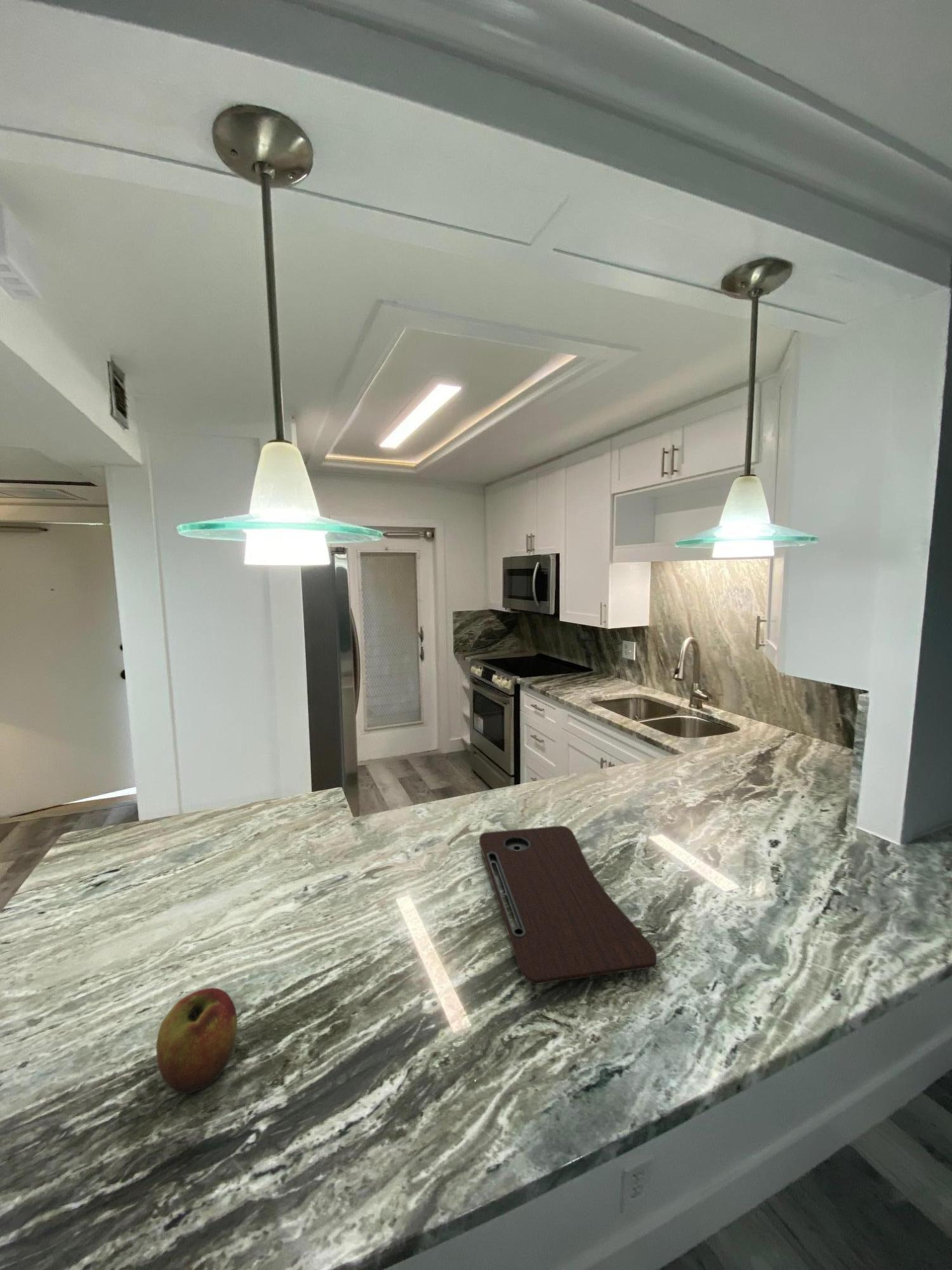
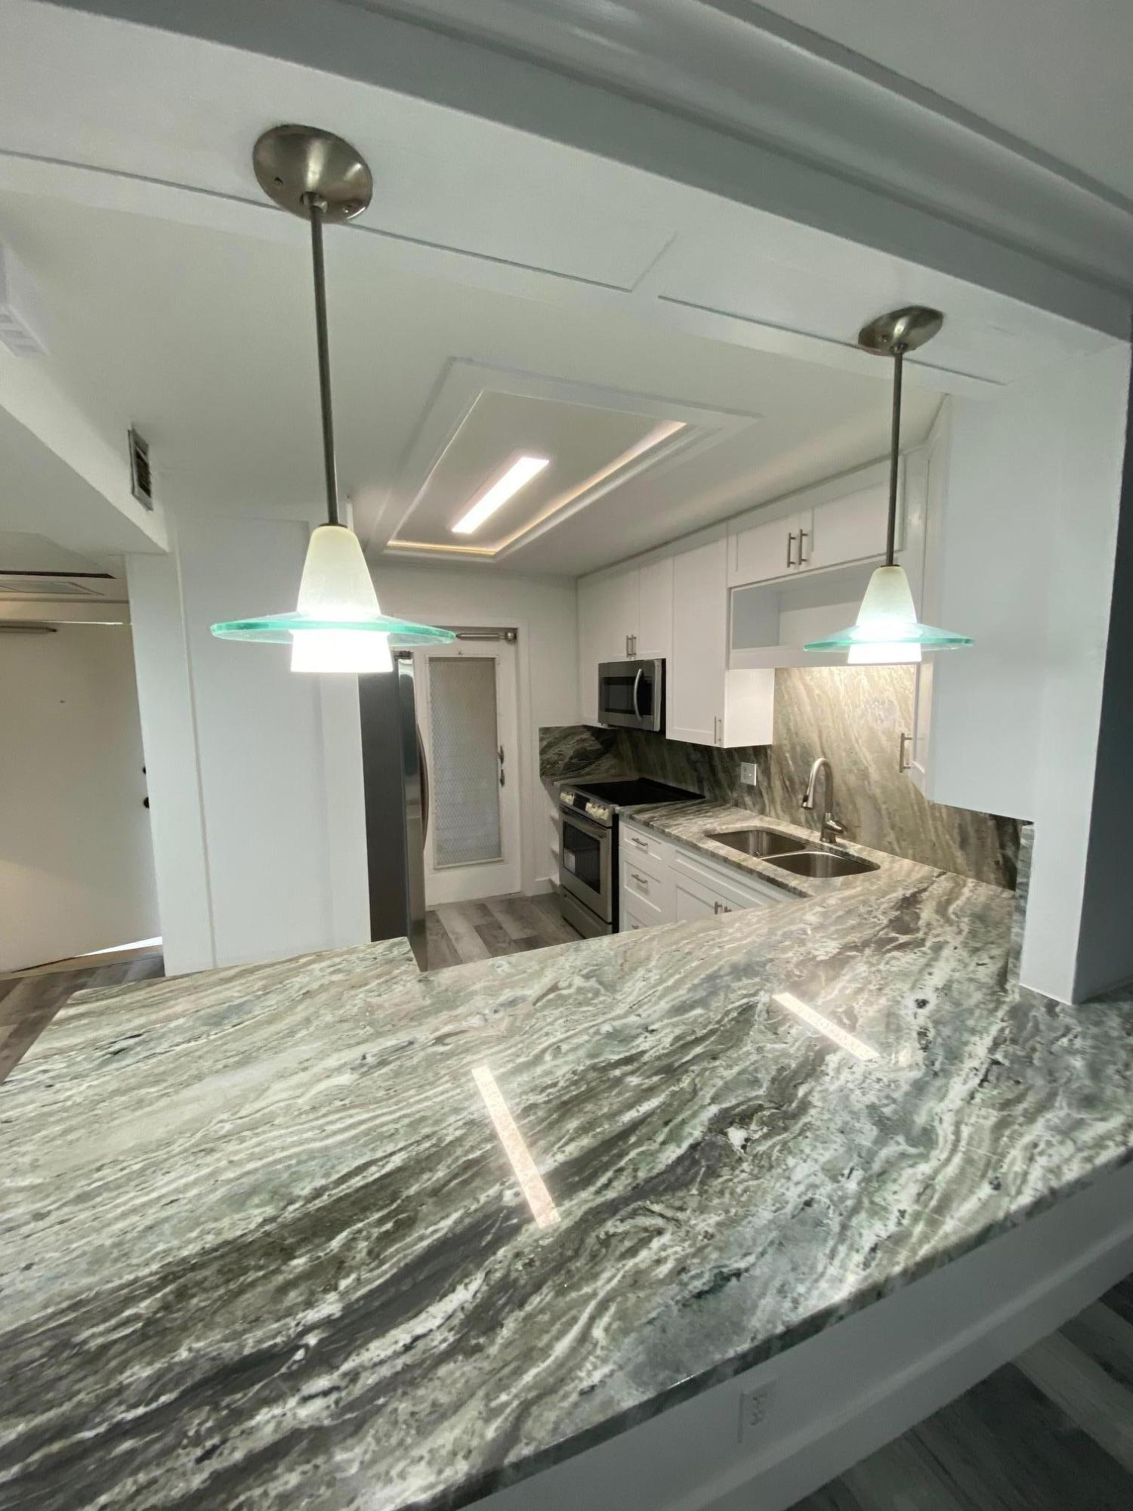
- cutting board (551, 890)
- apple (199, 1037)
